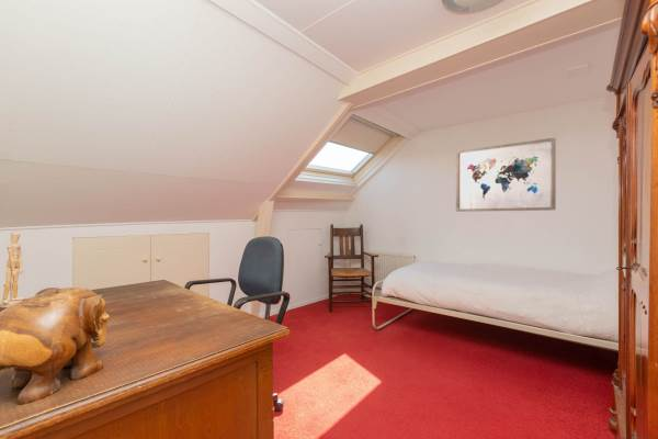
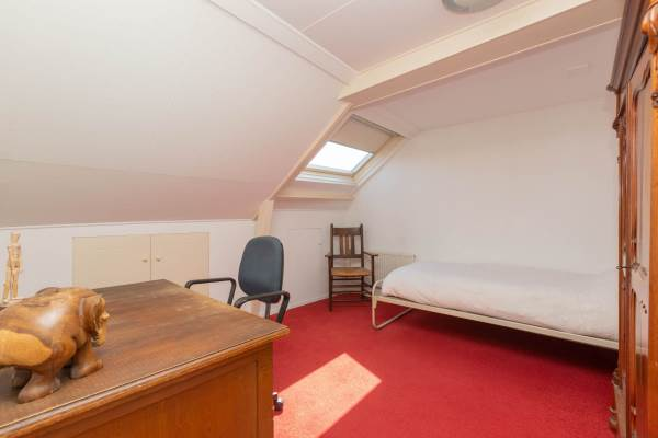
- wall art (501, 178)
